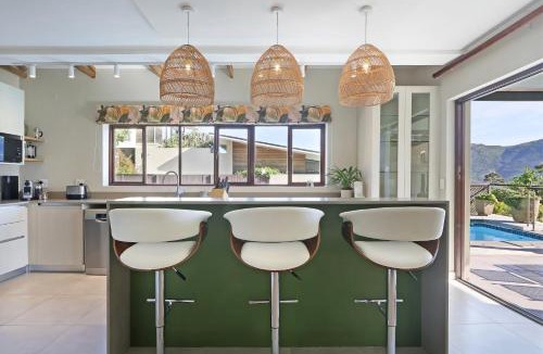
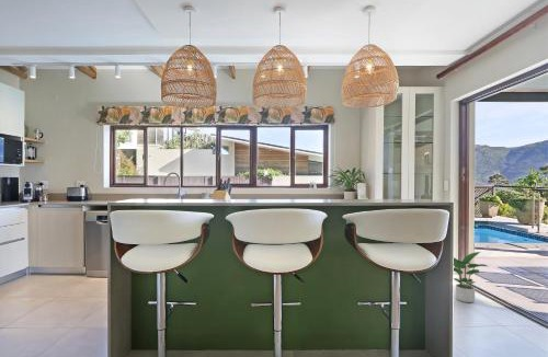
+ potted plant (460, 275)
